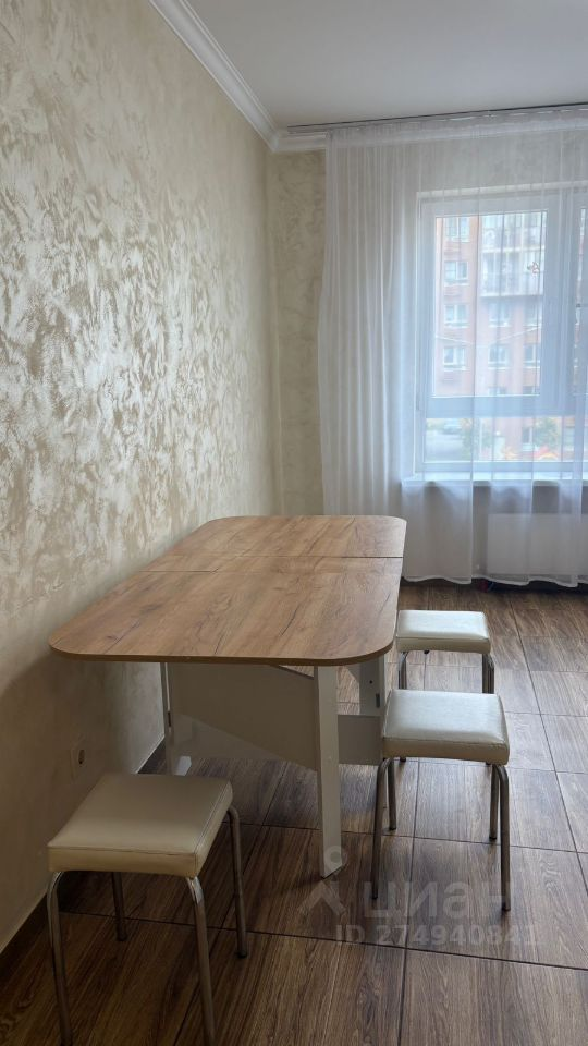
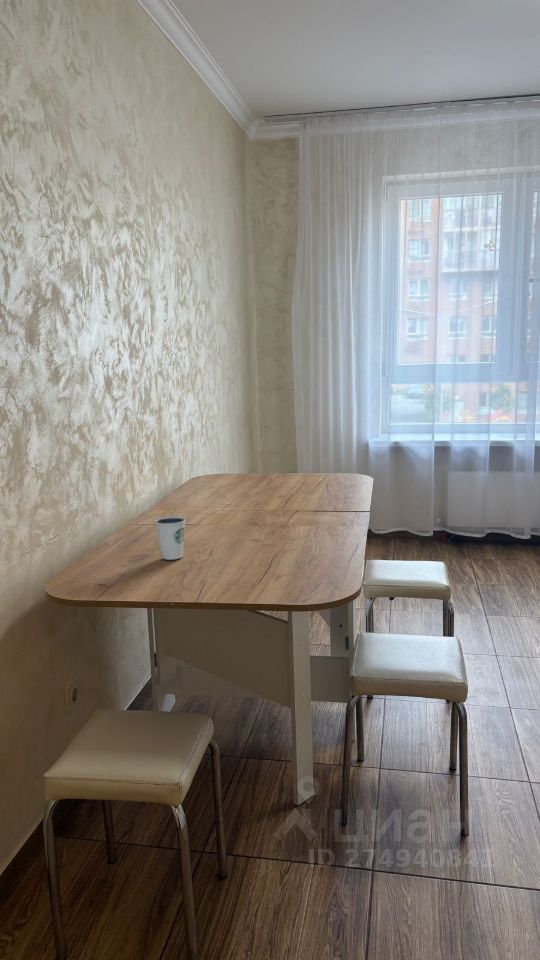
+ dixie cup (171, 538)
